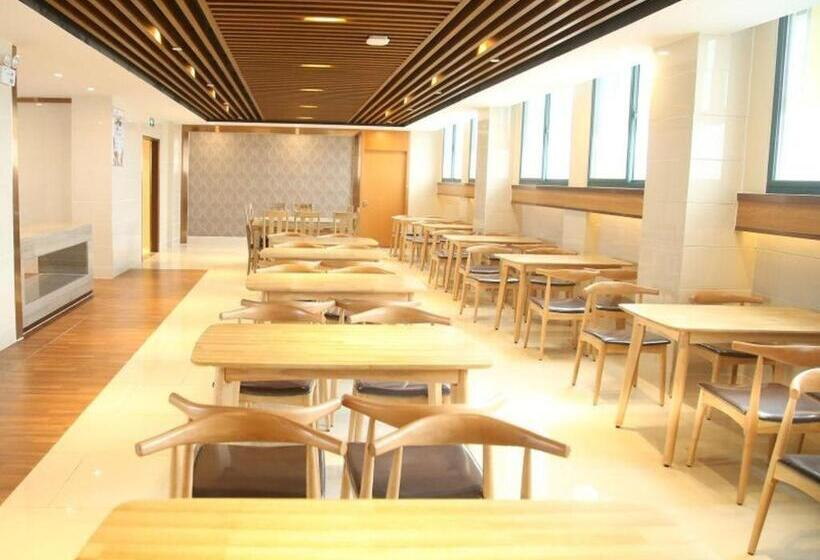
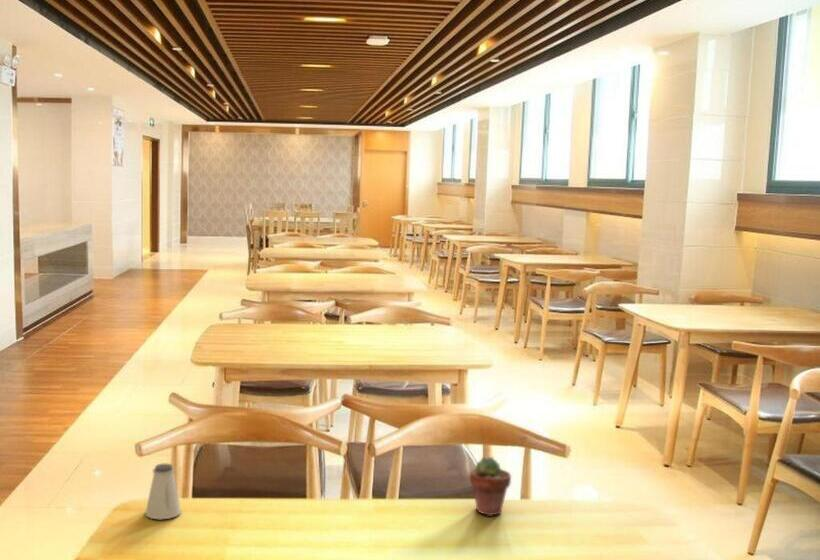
+ potted succulent (489, 483)
+ saltshaker (163, 489)
